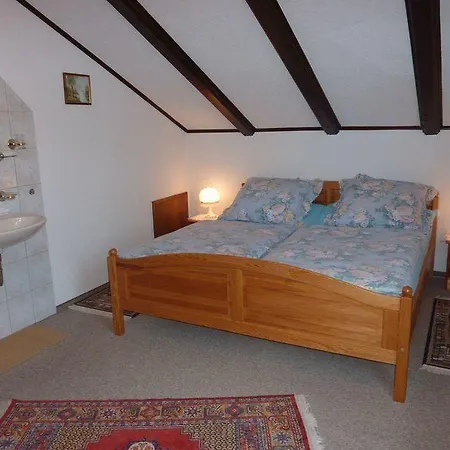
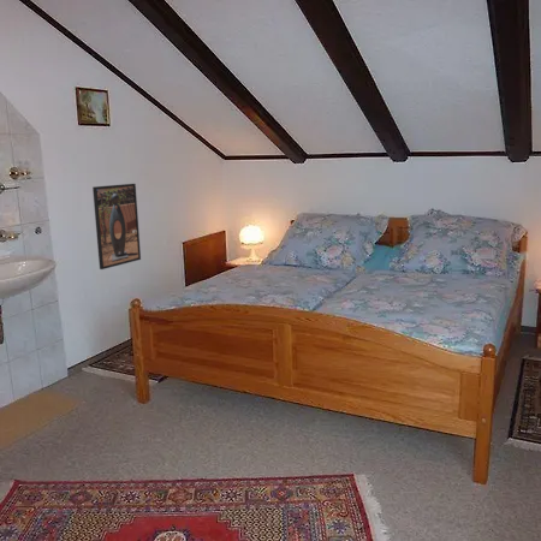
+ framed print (118, 225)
